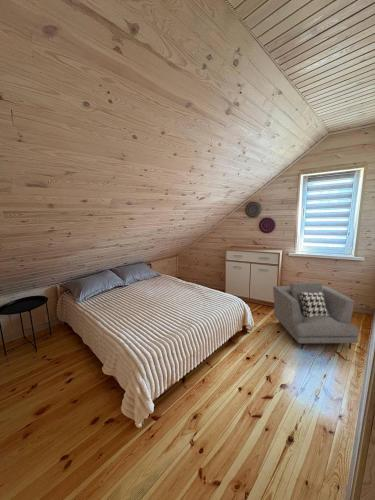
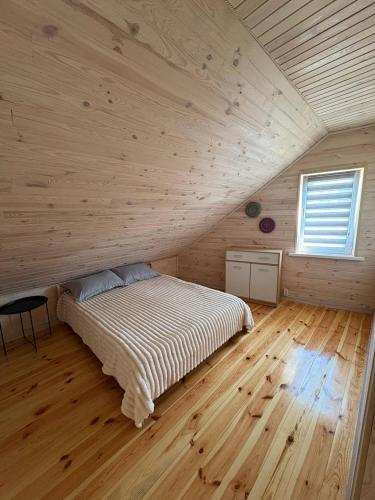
- armchair (311, 310)
